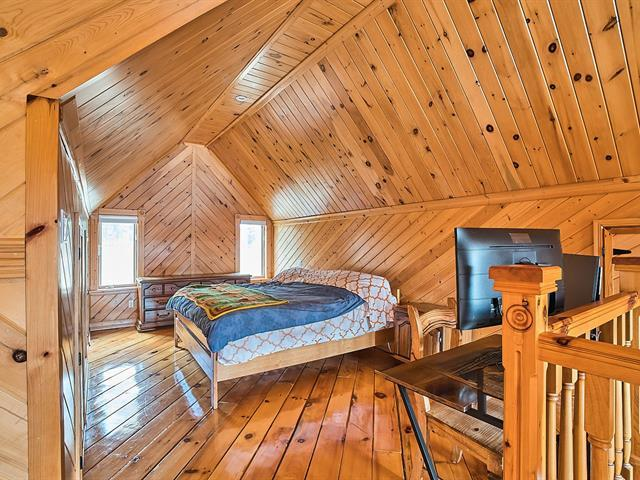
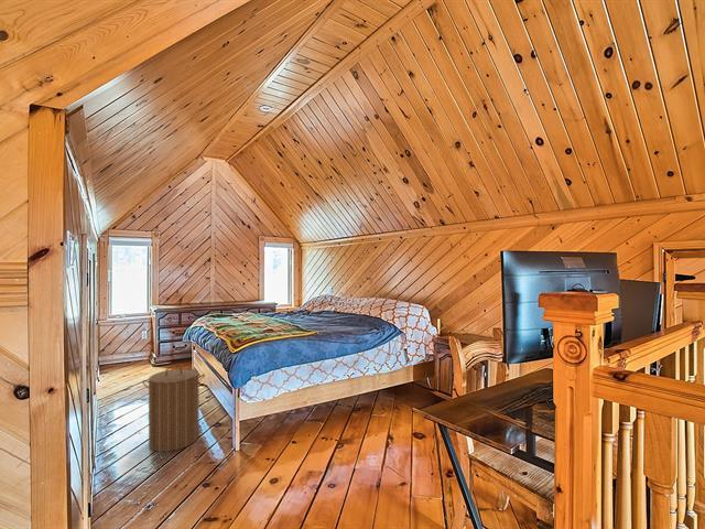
+ laundry hamper (174, 402)
